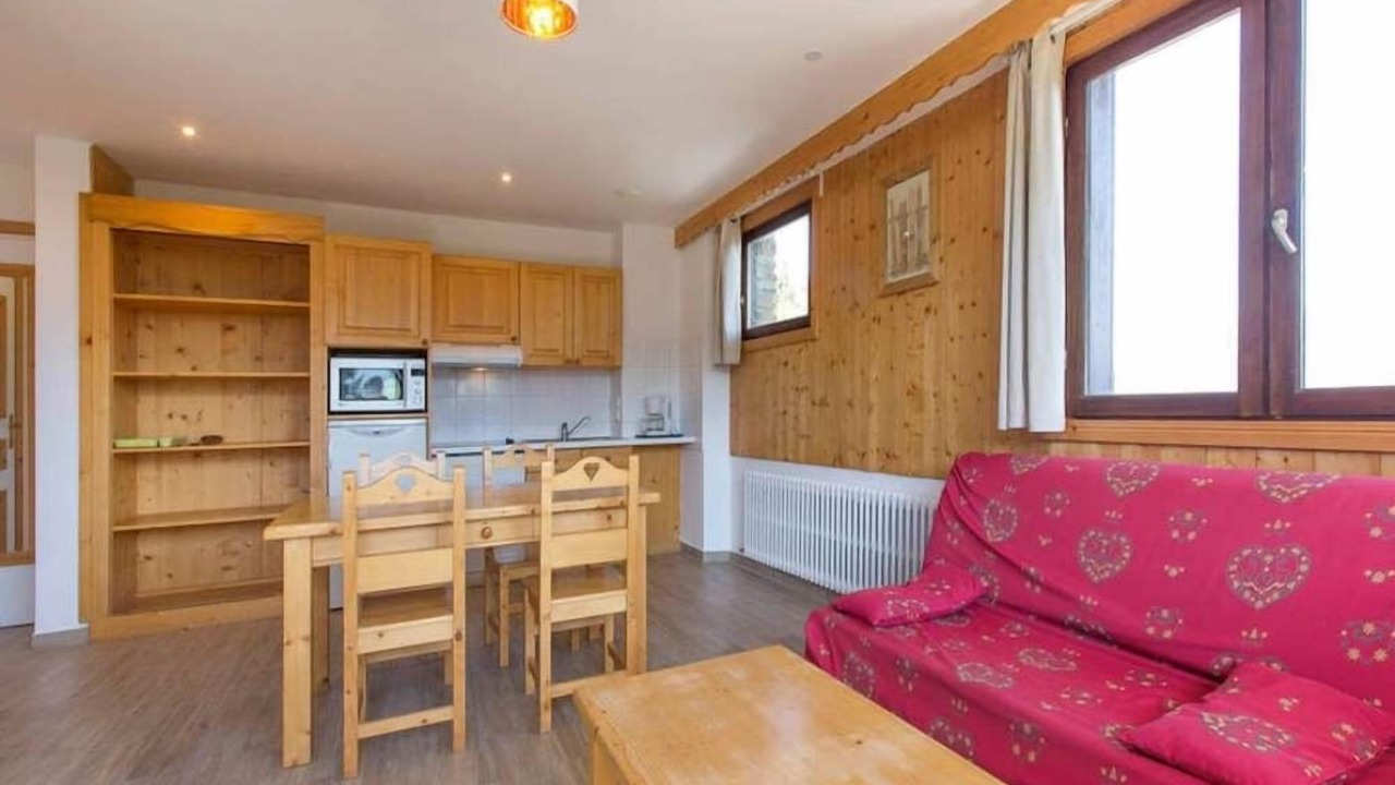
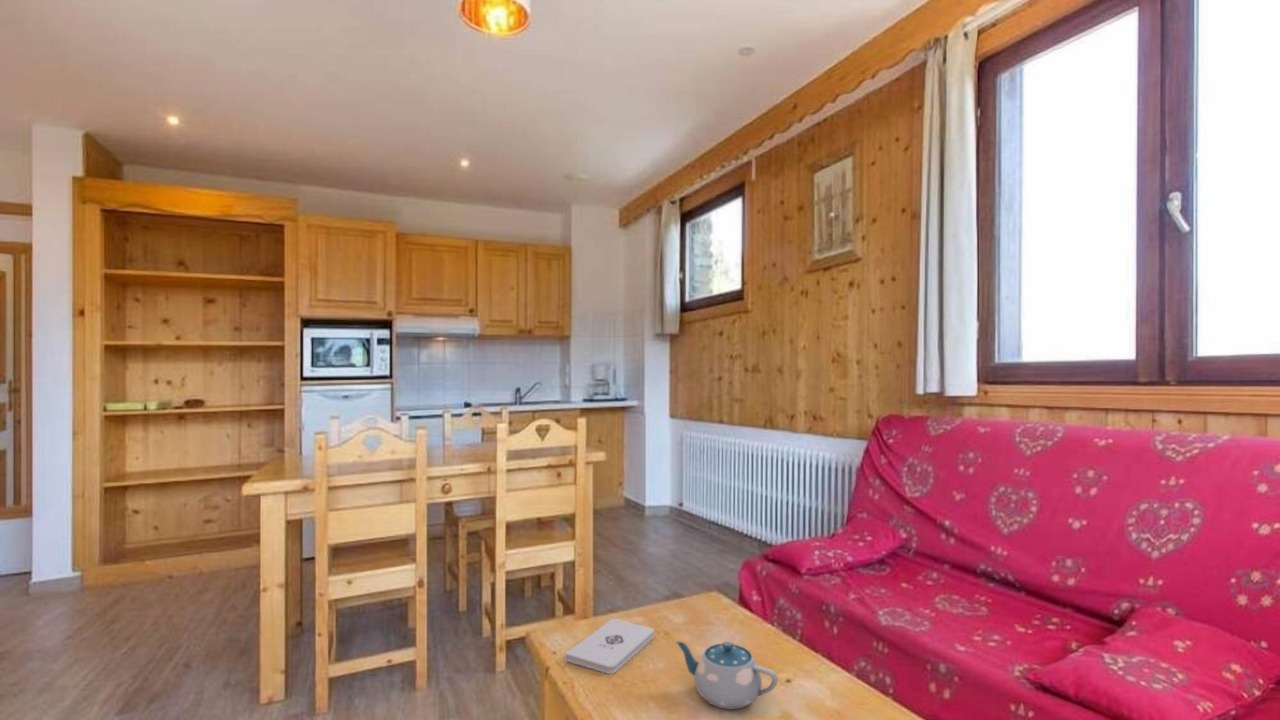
+ chinaware (724, 669)
+ notepad (612, 644)
